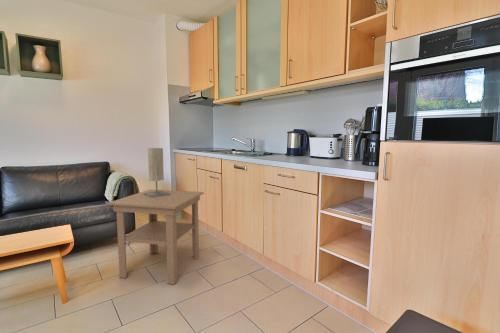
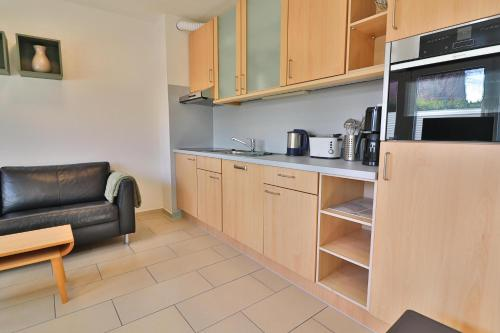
- table lamp (156, 171)
- side table (161, 232)
